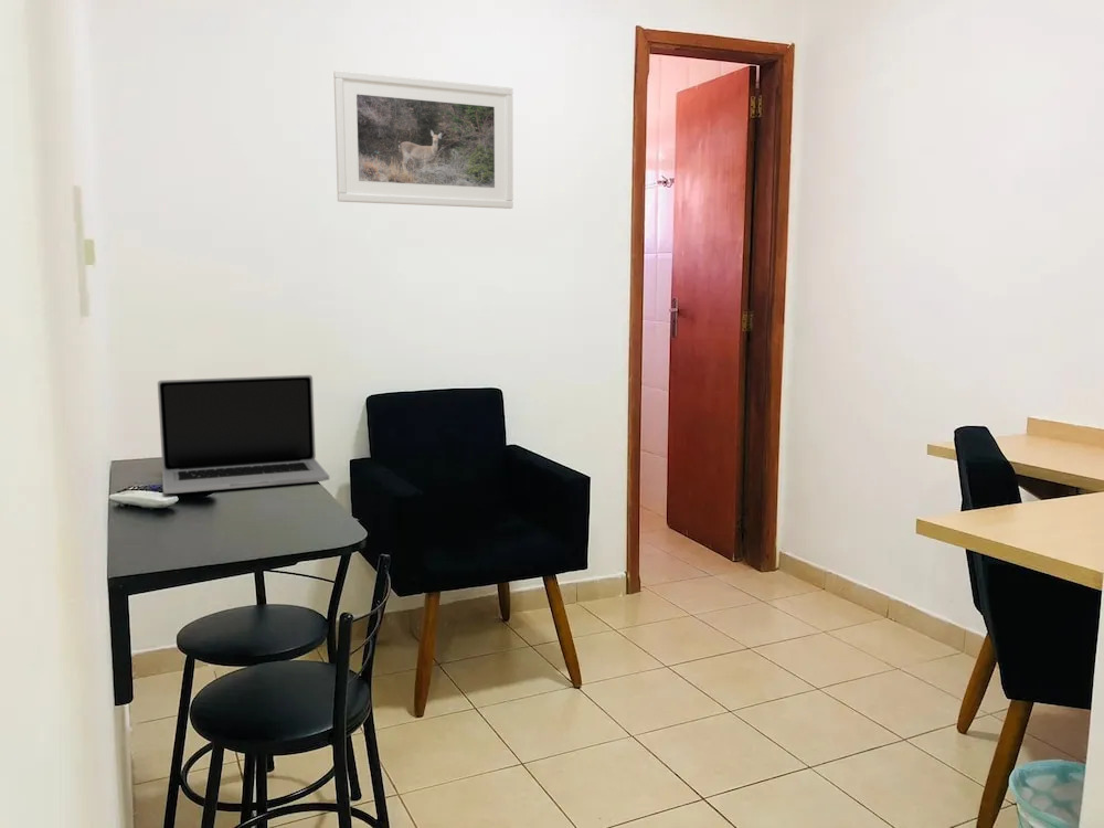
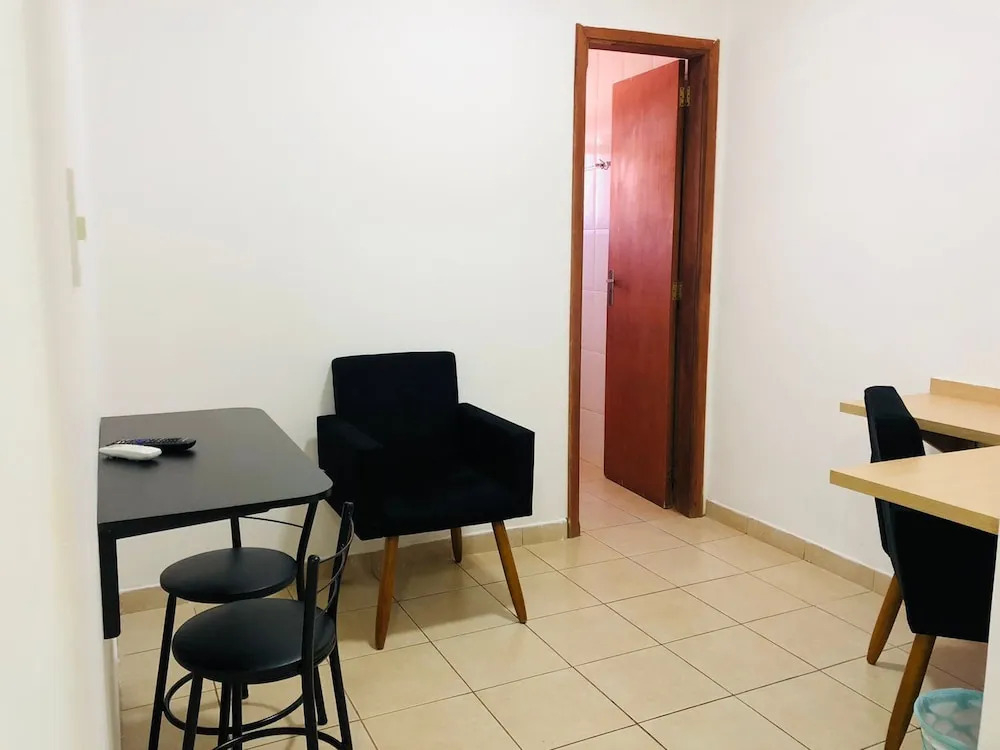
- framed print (427, 142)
- laptop (243, 431)
